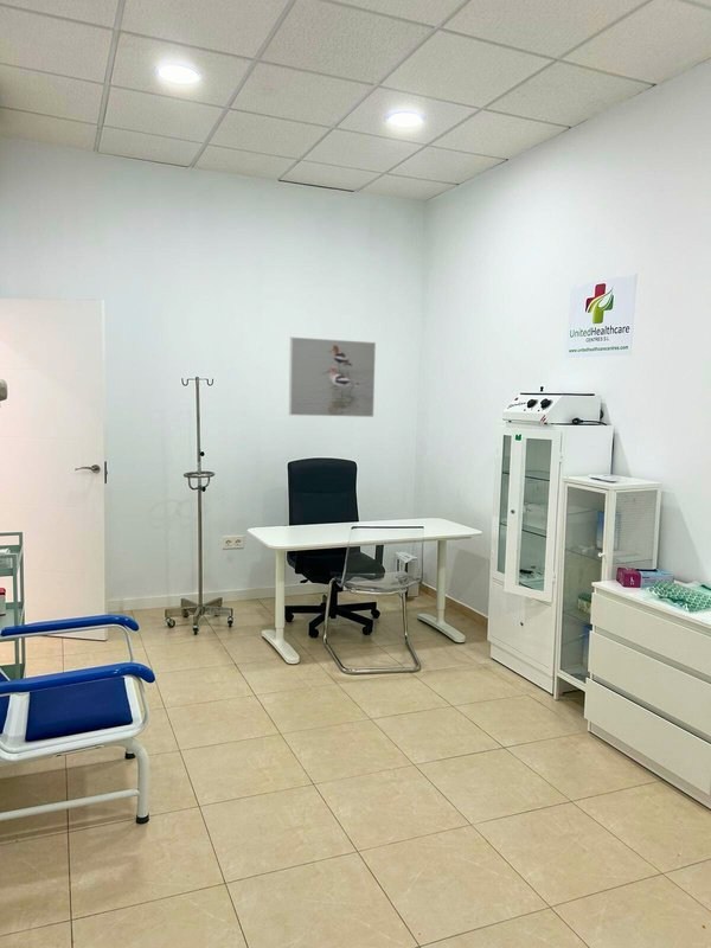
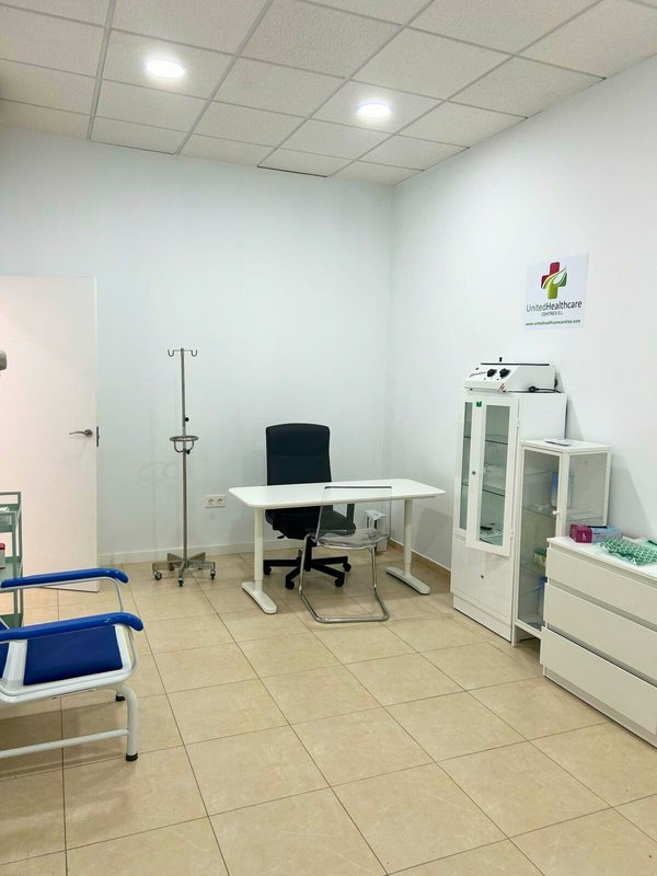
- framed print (333, 378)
